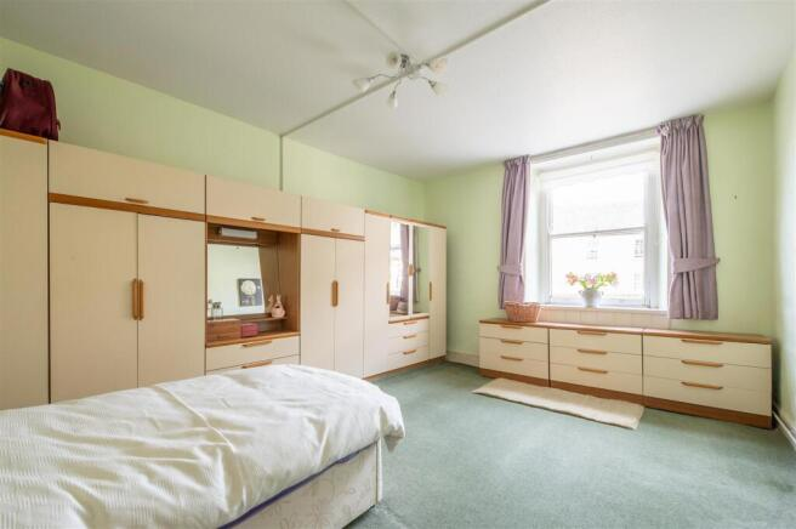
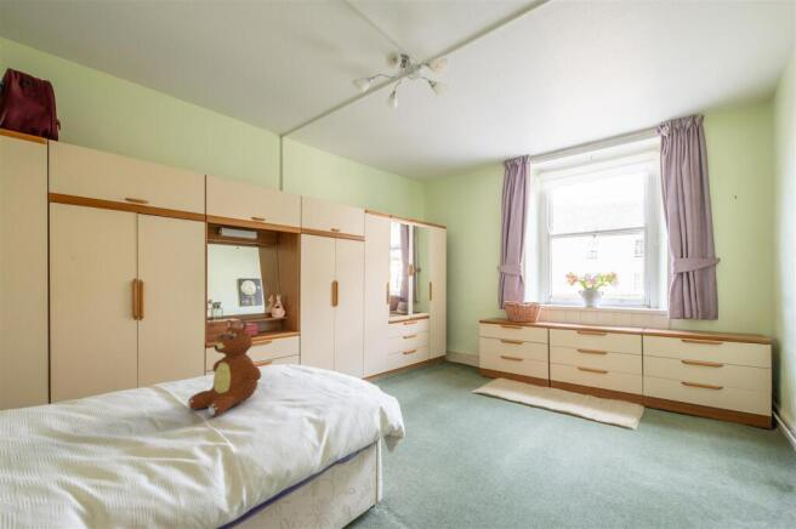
+ teddy bear (224, 363)
